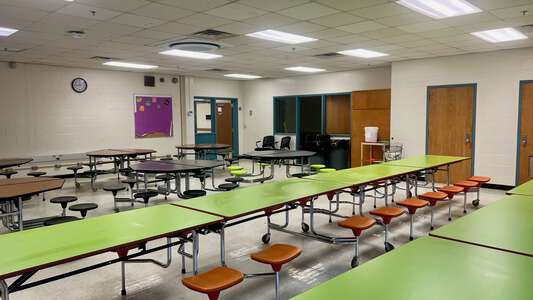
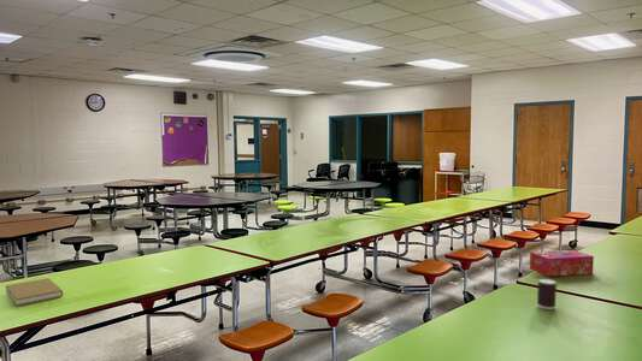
+ beverage can (546, 294)
+ tissue box (560, 262)
+ book (34, 290)
